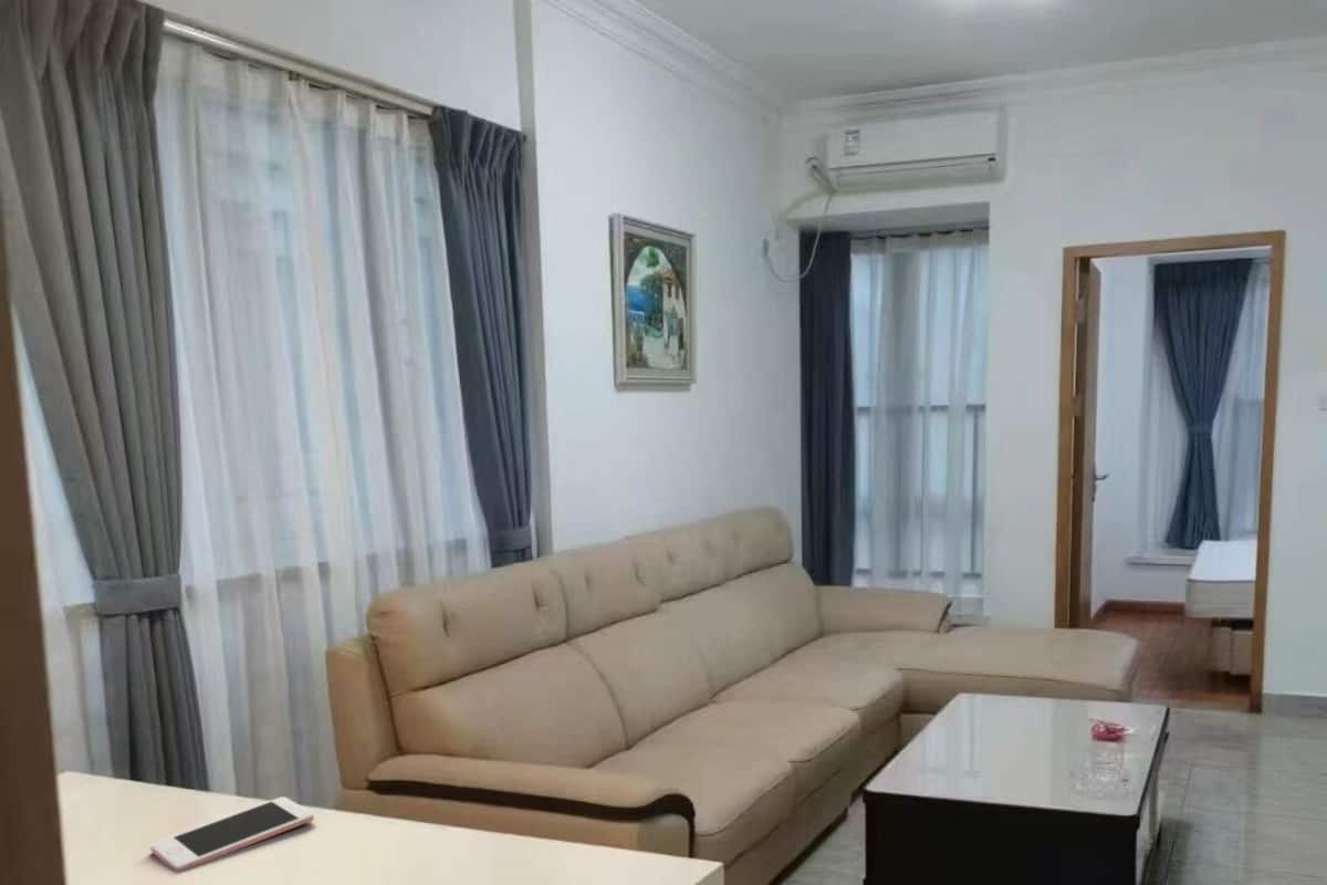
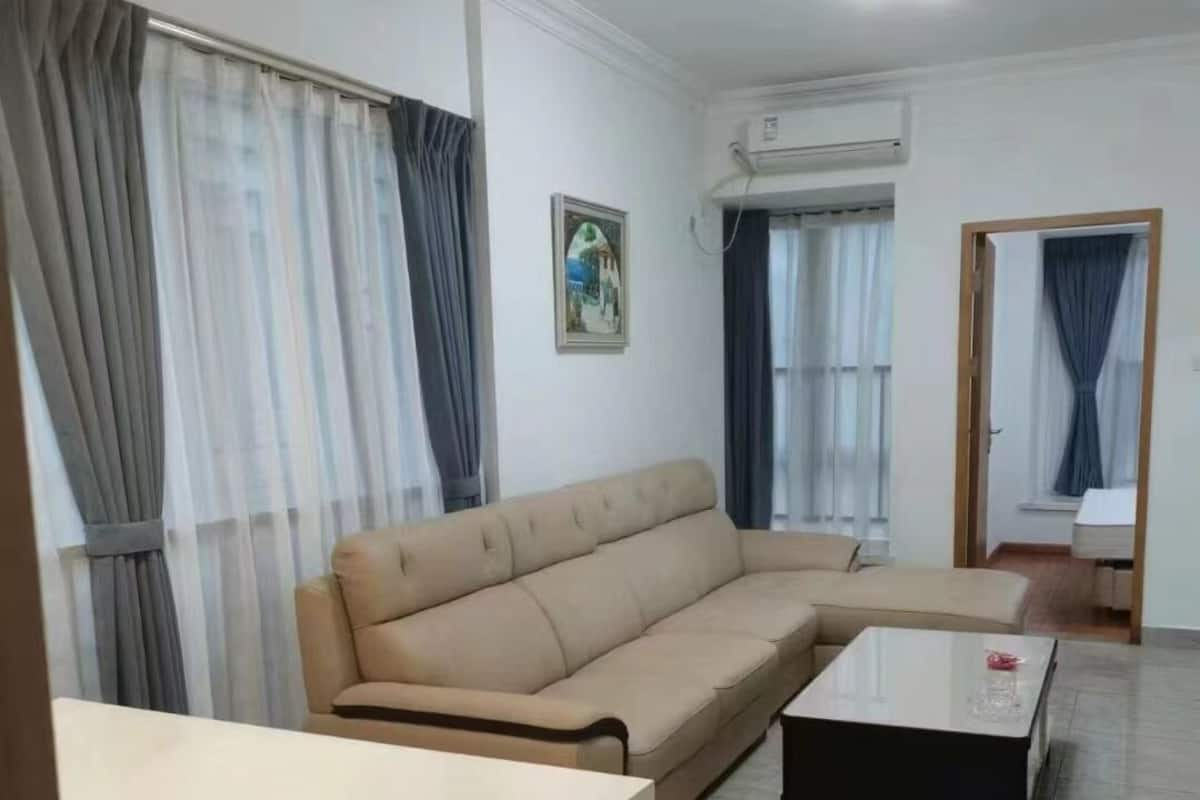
- cell phone (234, 832)
